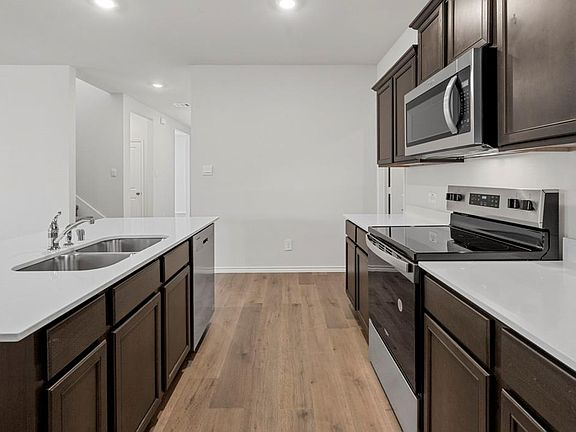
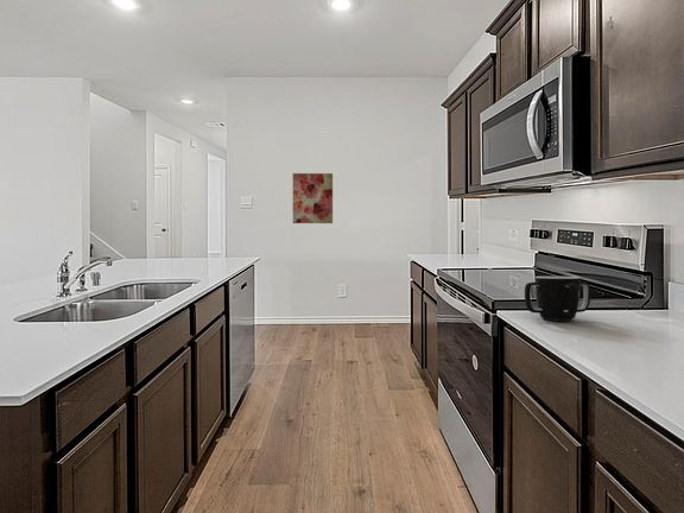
+ mug (557, 297)
+ wall art (312, 198)
